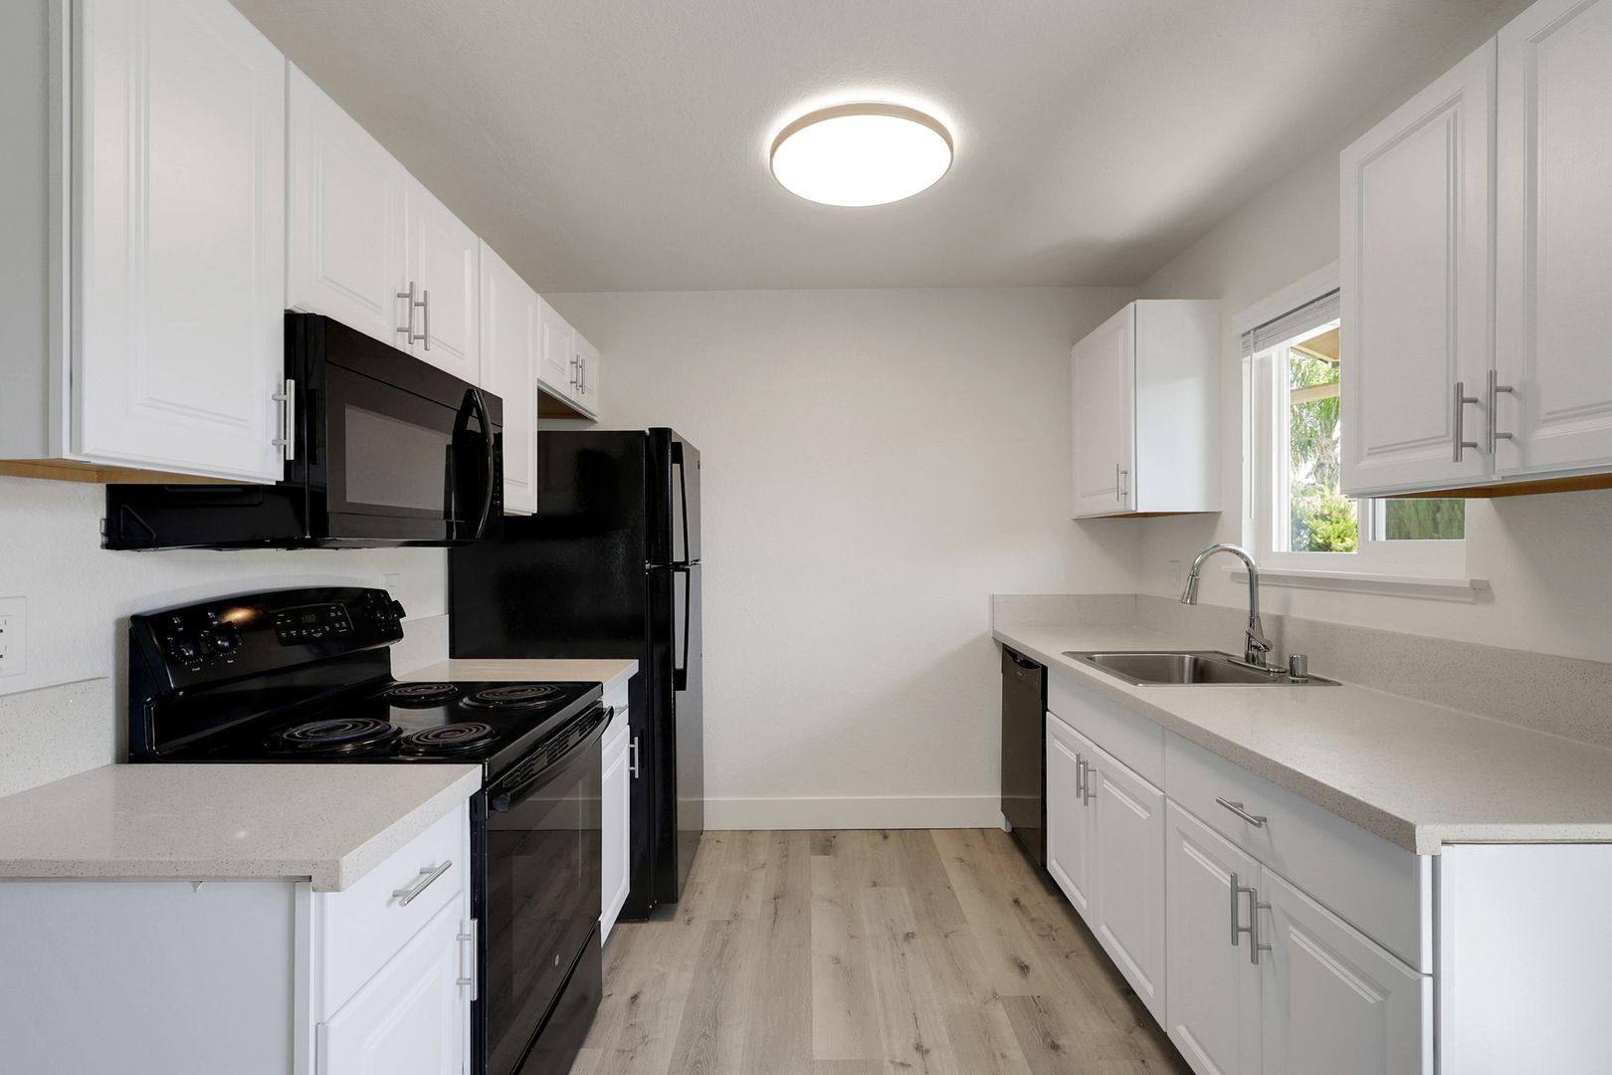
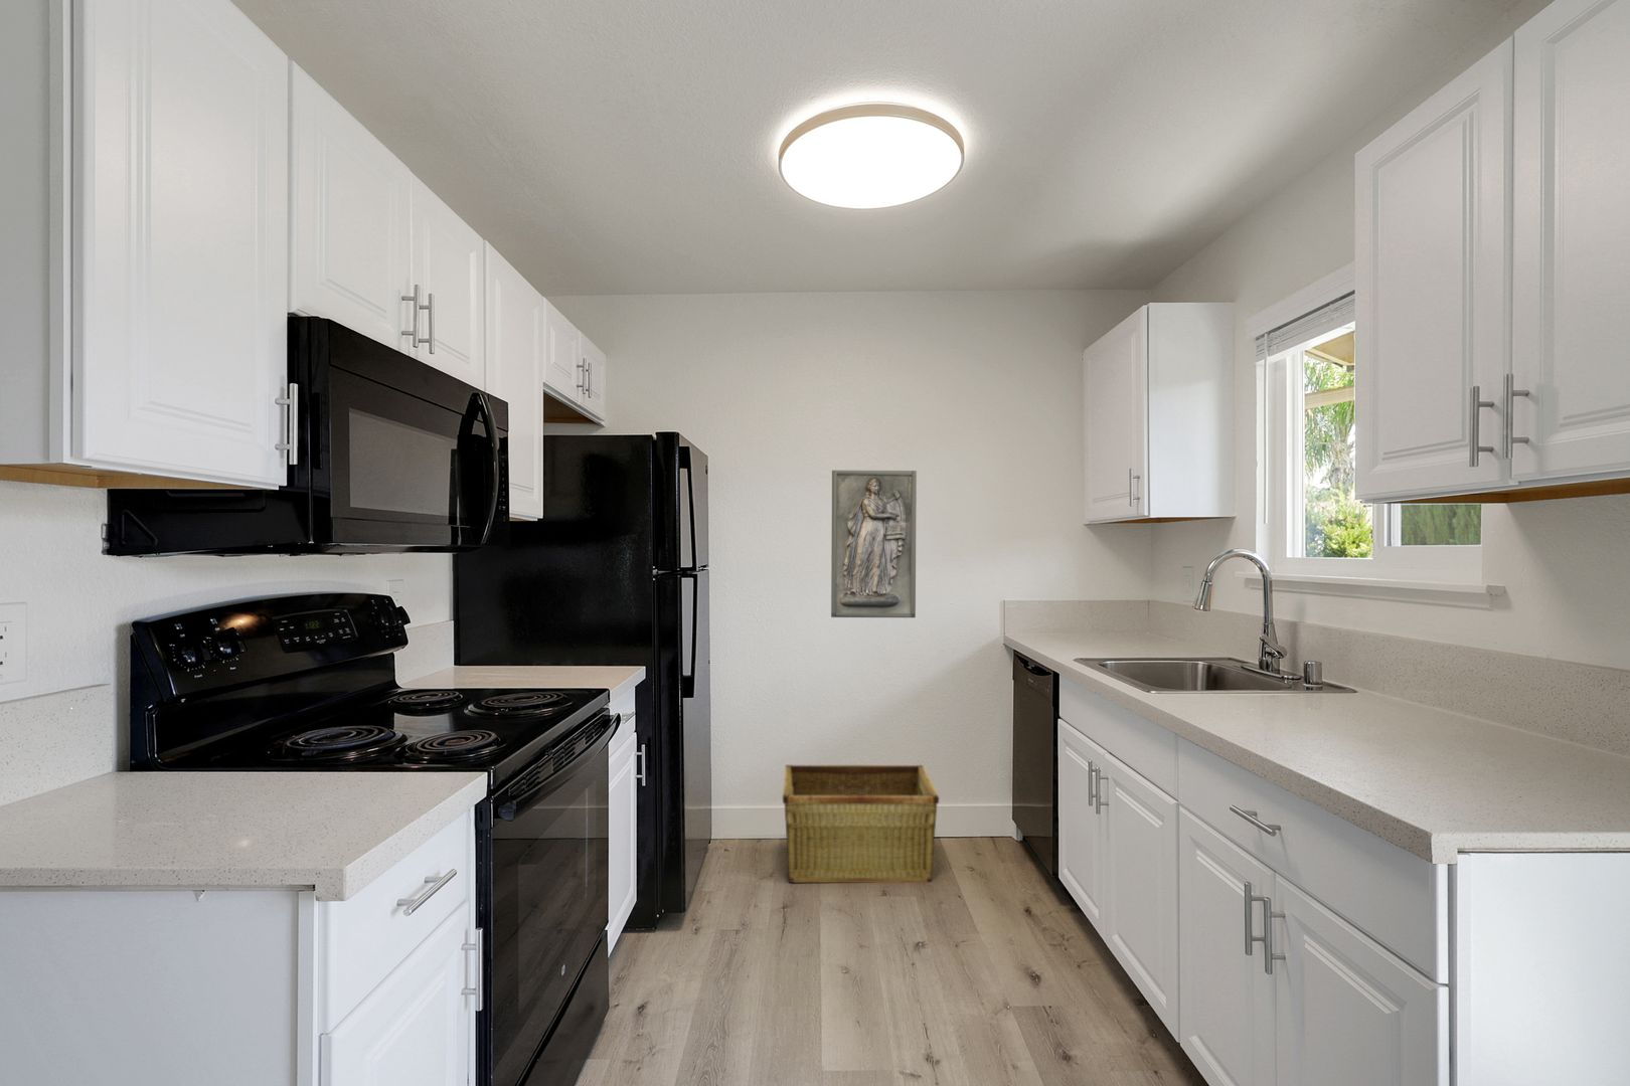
+ hamper (856, 821)
+ relief panel (873, 544)
